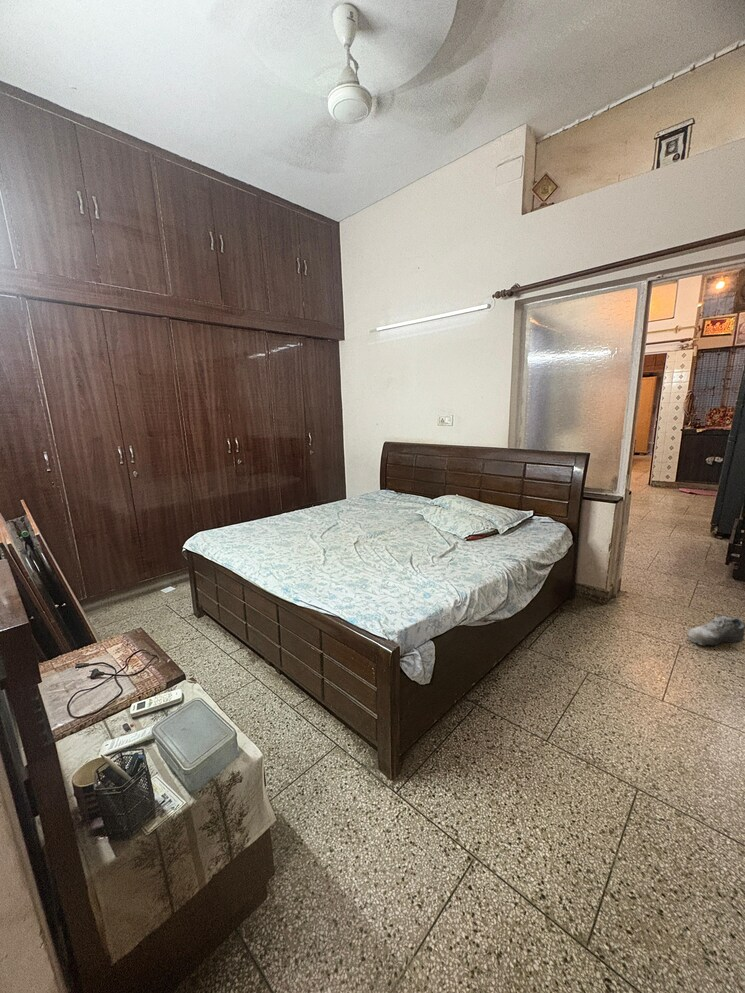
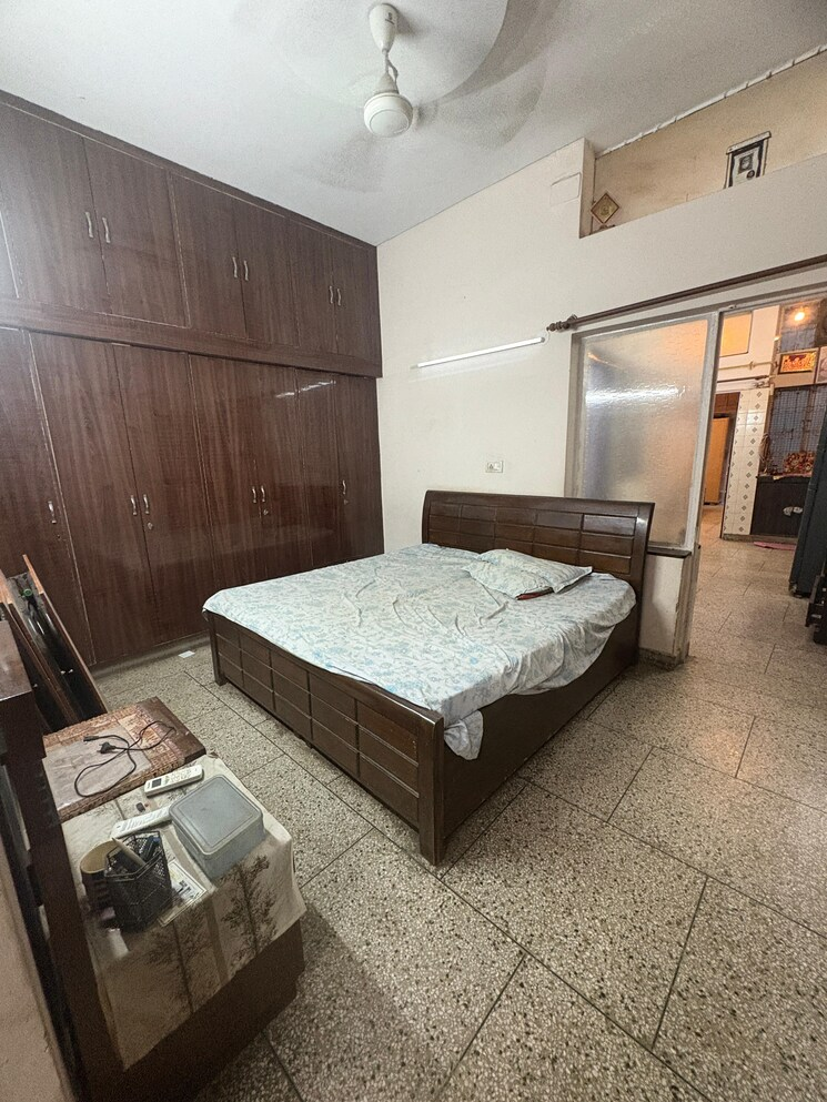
- shoe (716, 628)
